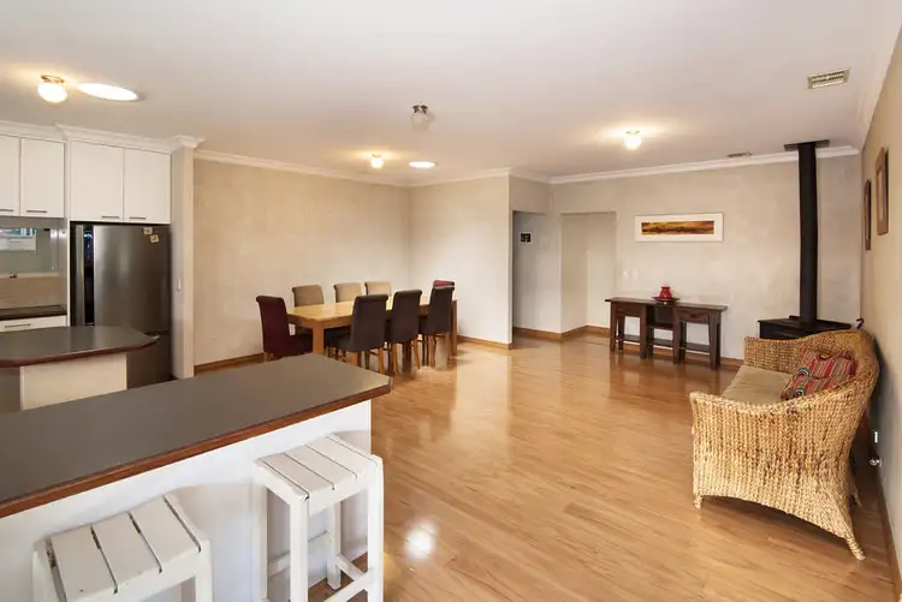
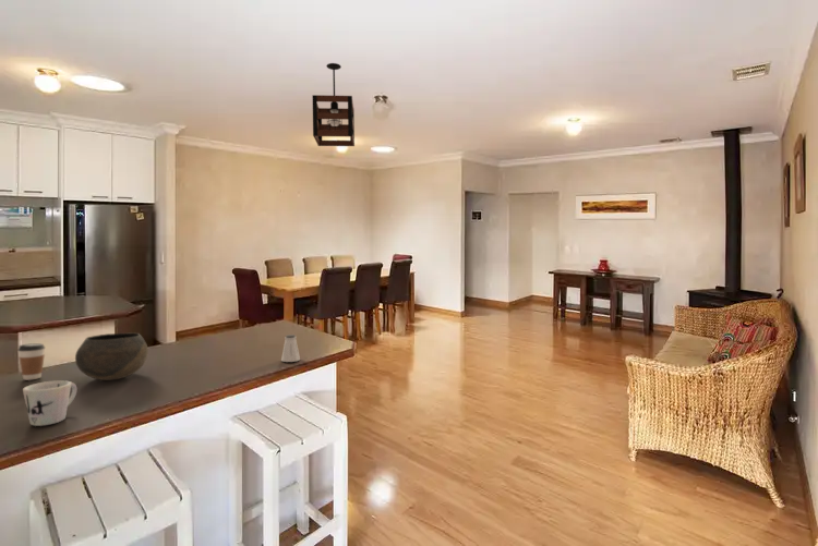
+ mug (55, 400)
+ bowl (113, 356)
+ saltshaker (290, 347)
+ coffee cup (32, 361)
+ pendant light (334, 104)
